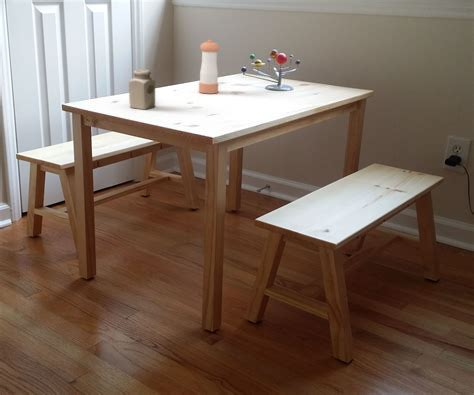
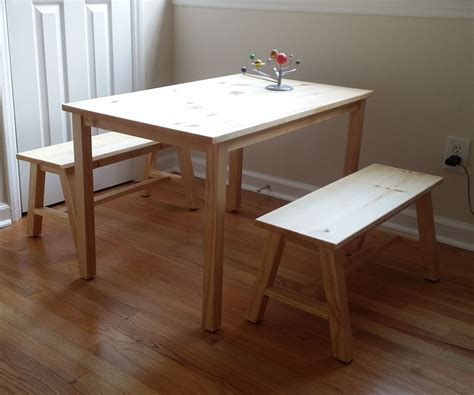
- salt shaker (142, 88)
- pepper shaker (209, 66)
